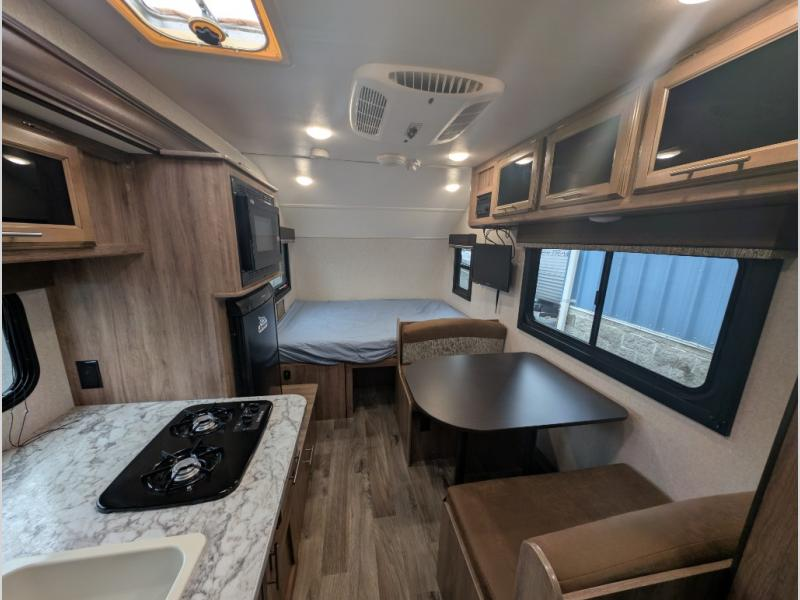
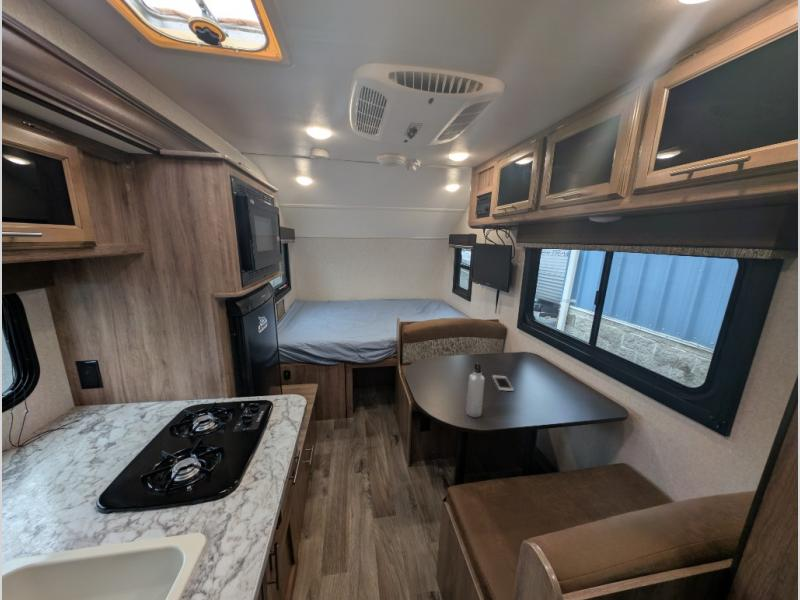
+ water bottle (475, 389)
+ cell phone (502, 382)
